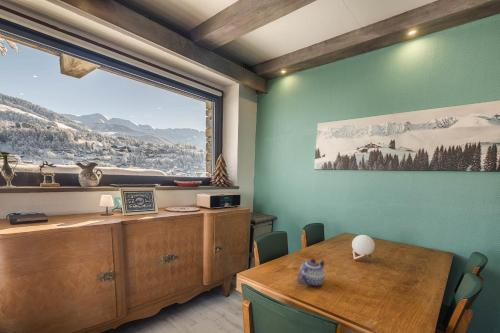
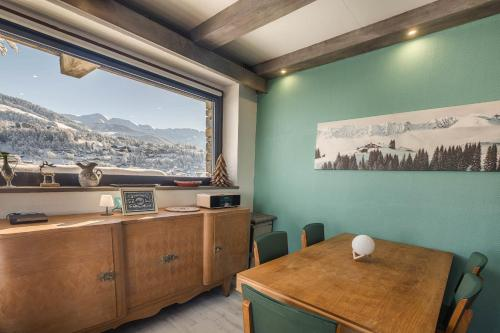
- teapot (311, 270)
